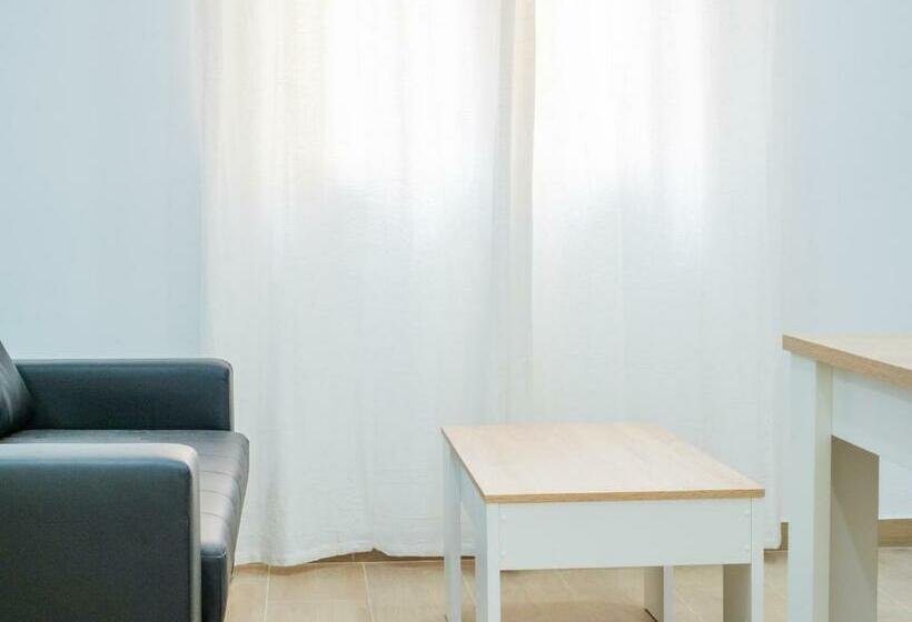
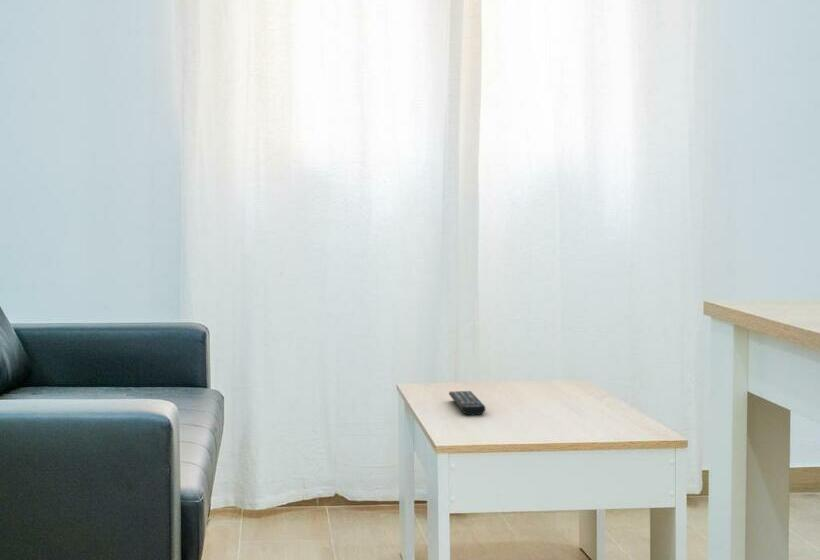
+ remote control (466, 402)
